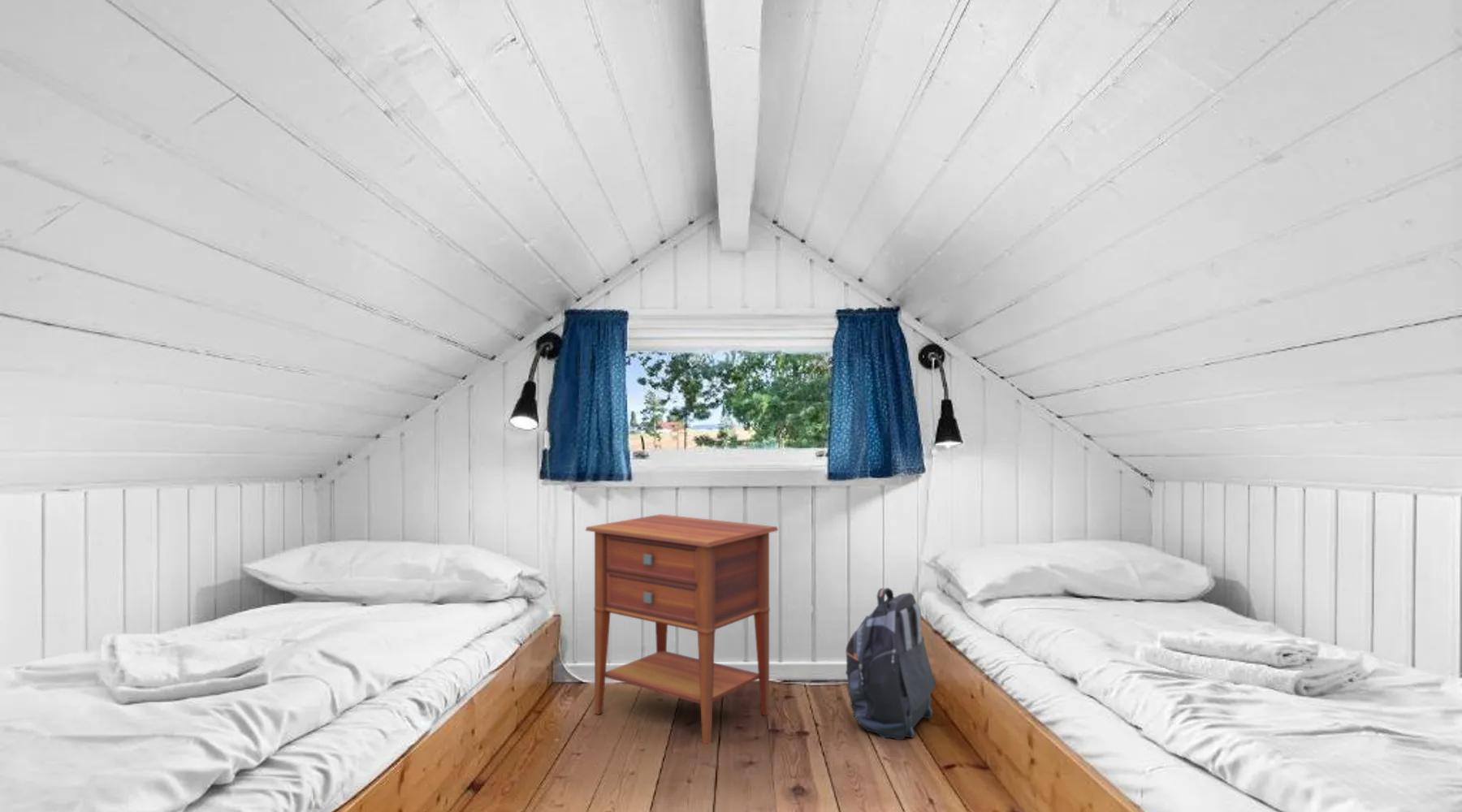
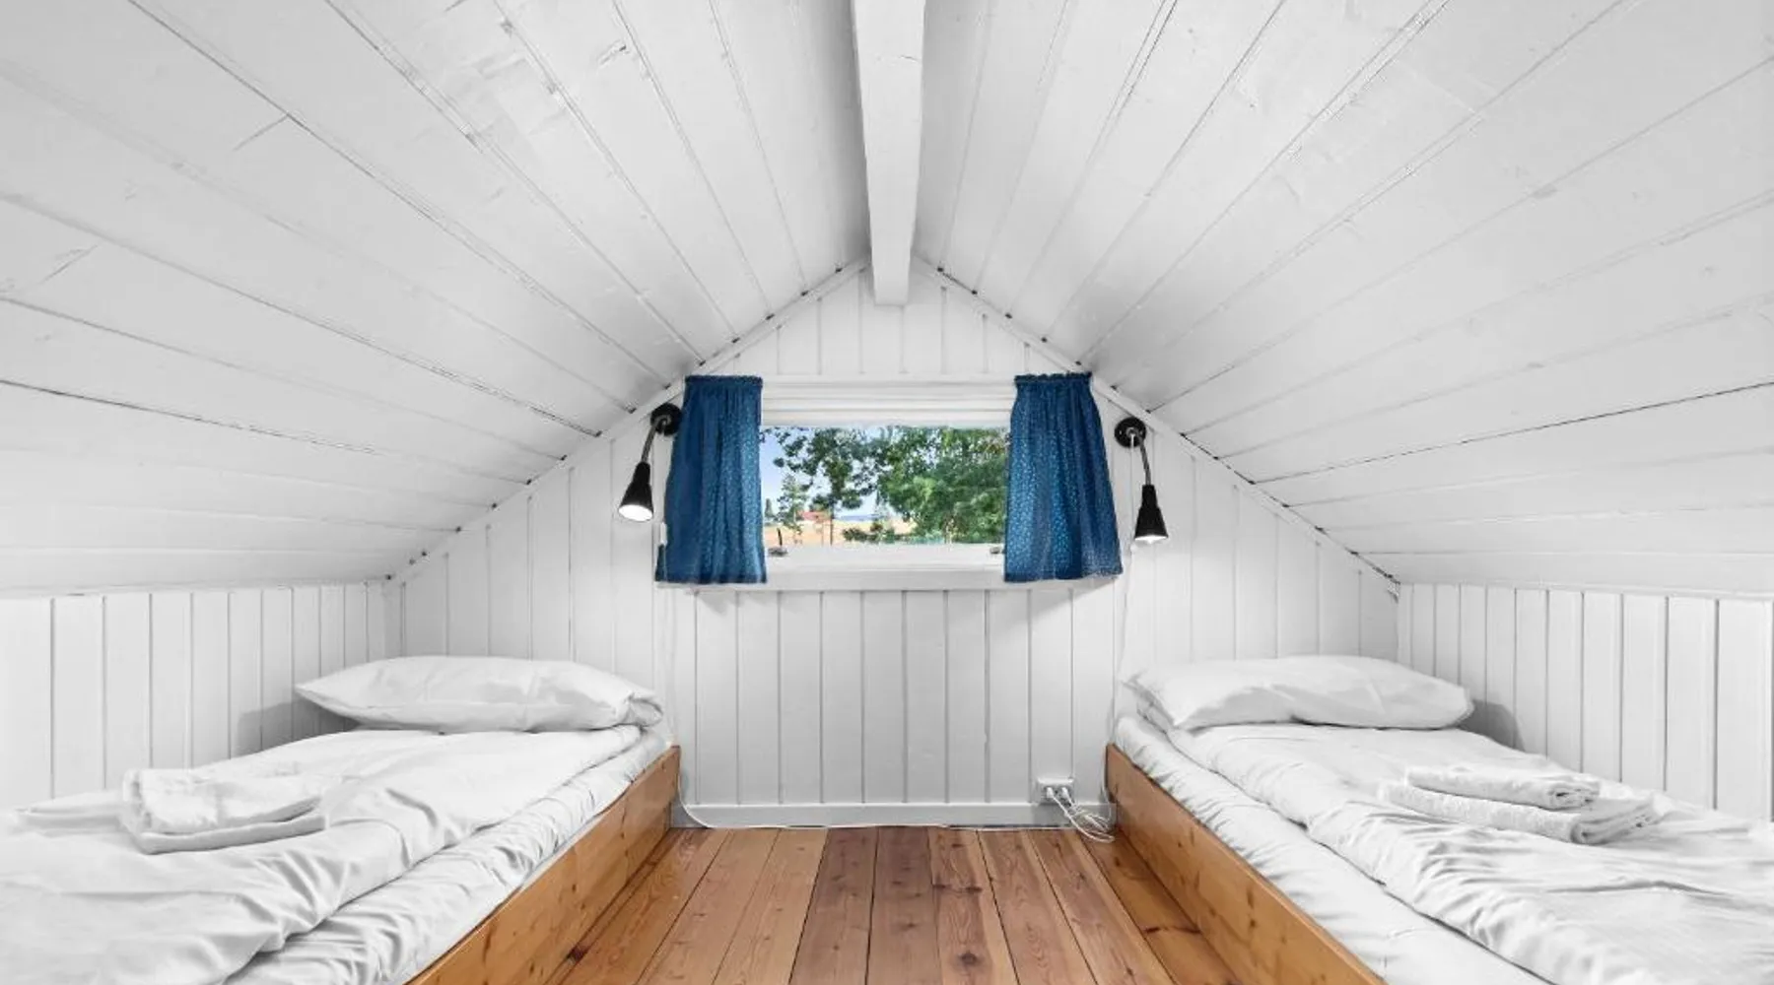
- backpack (895, 657)
- nightstand (681, 620)
